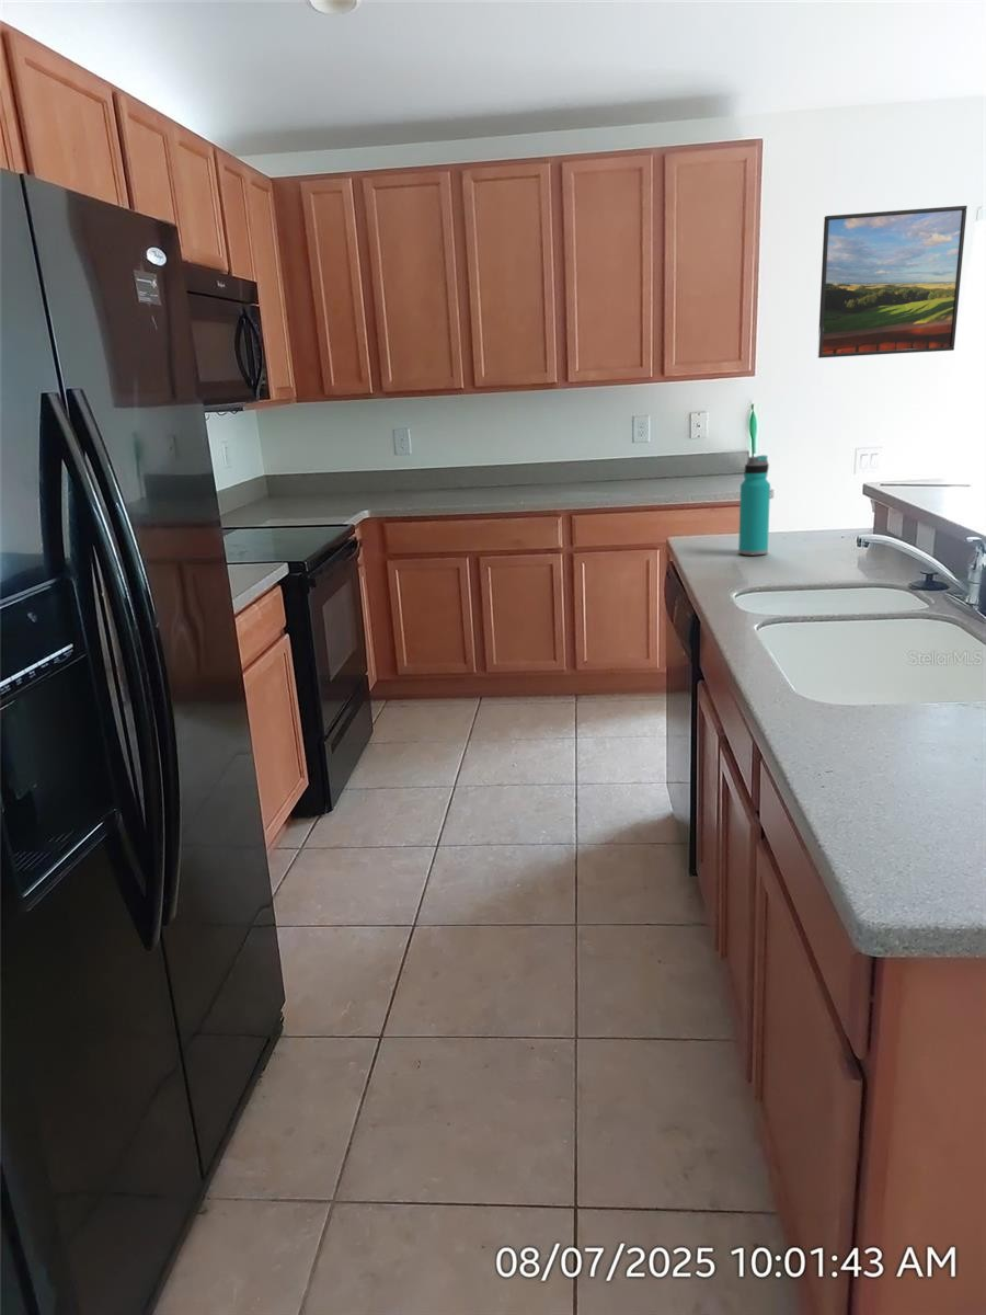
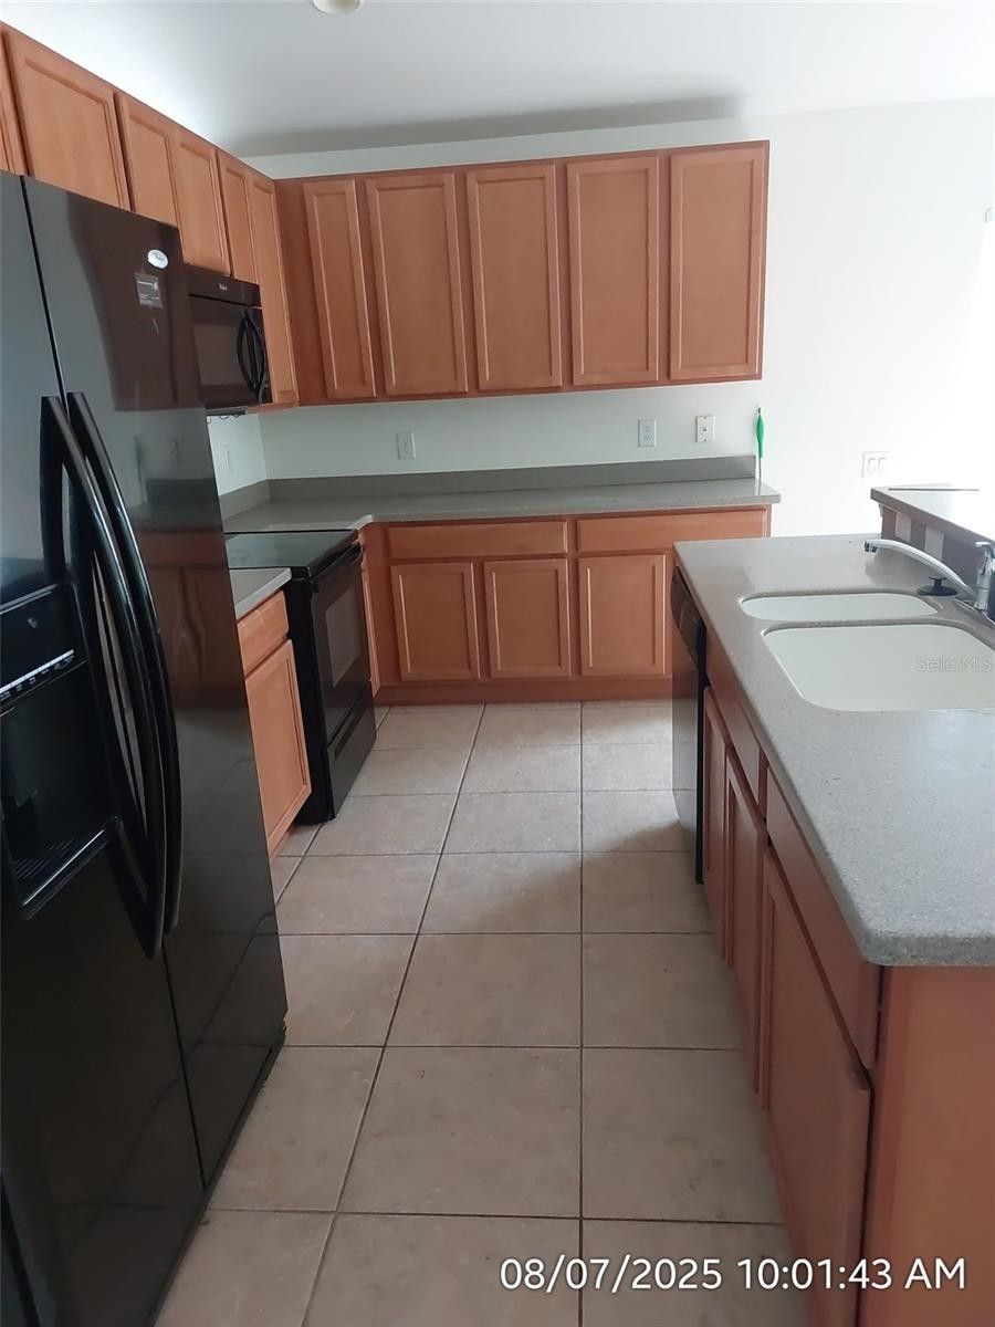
- water bottle (754, 505)
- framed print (890, 284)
